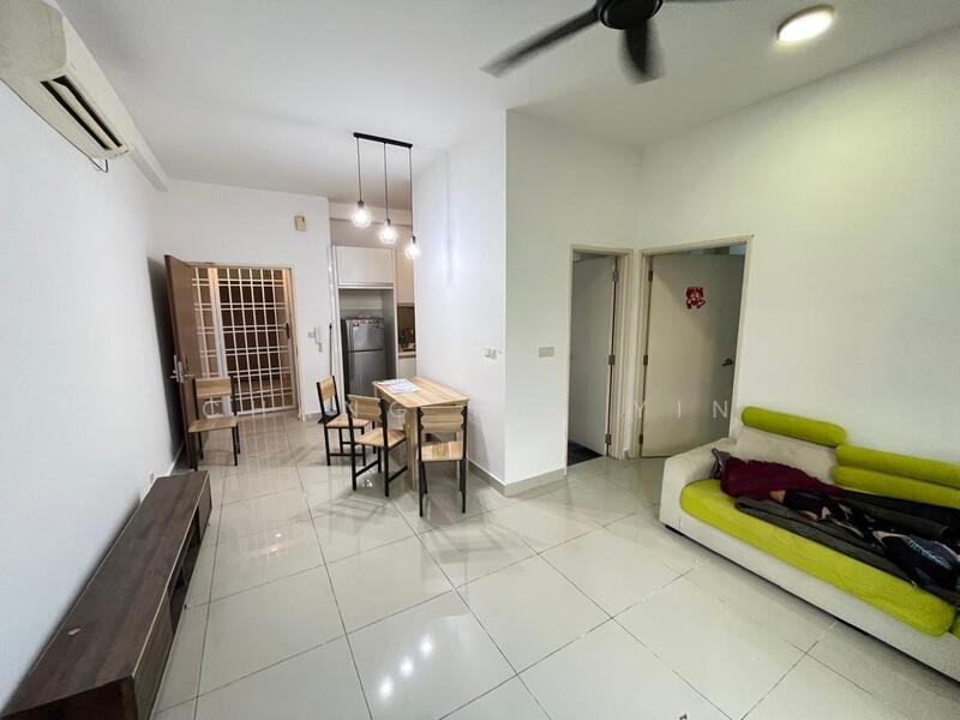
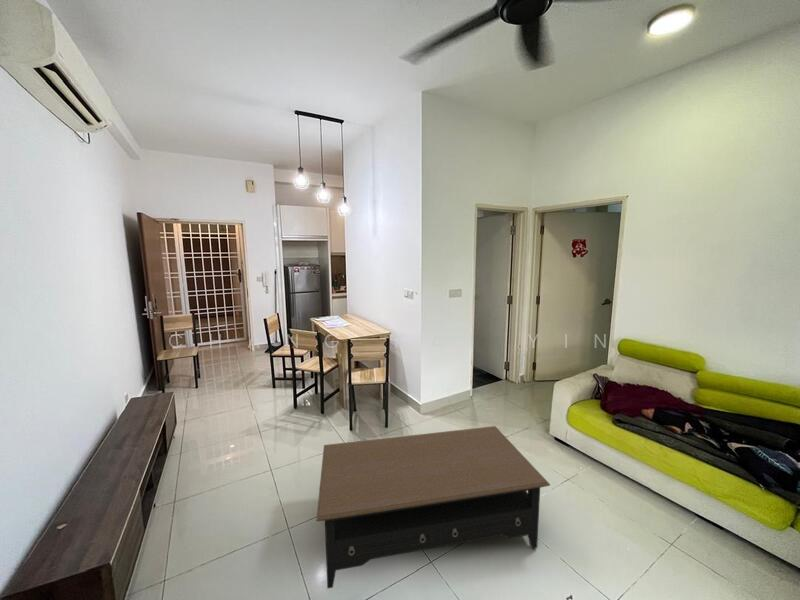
+ coffee table (425, 493)
